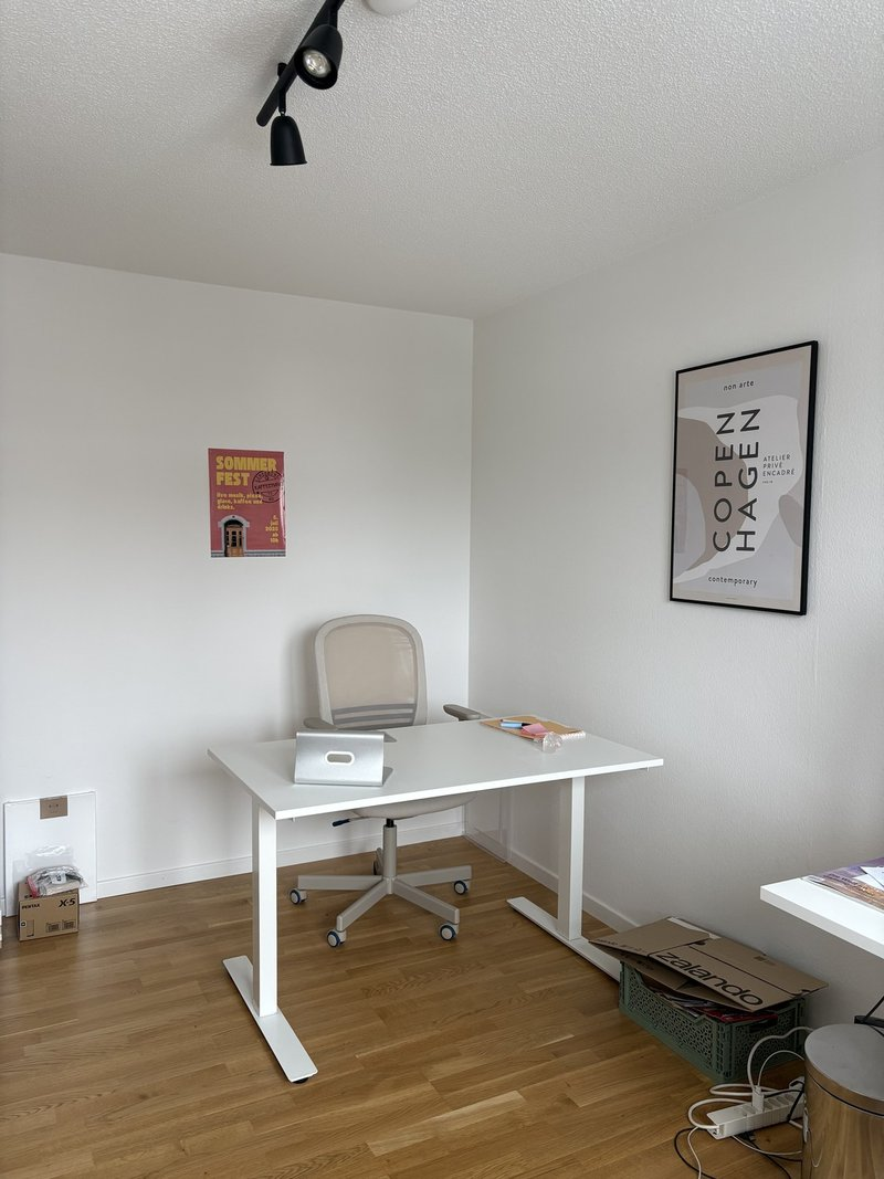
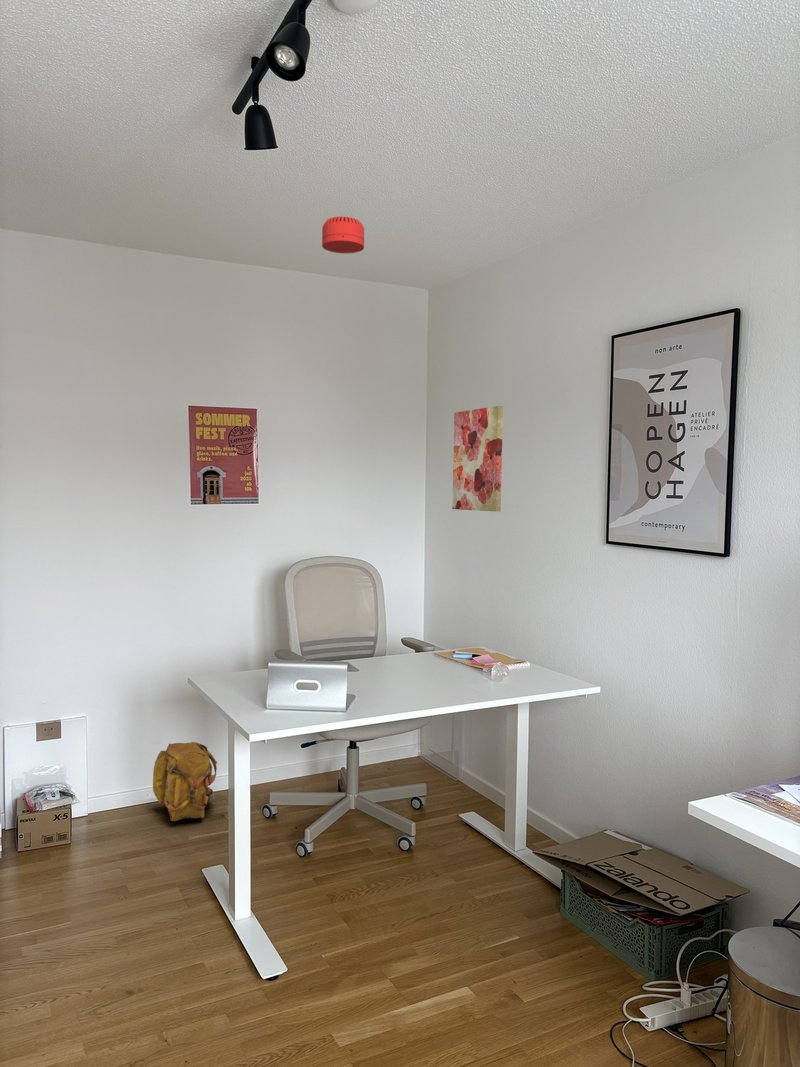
+ backpack (188, 781)
+ smoke detector (343, 234)
+ wall art (476, 460)
